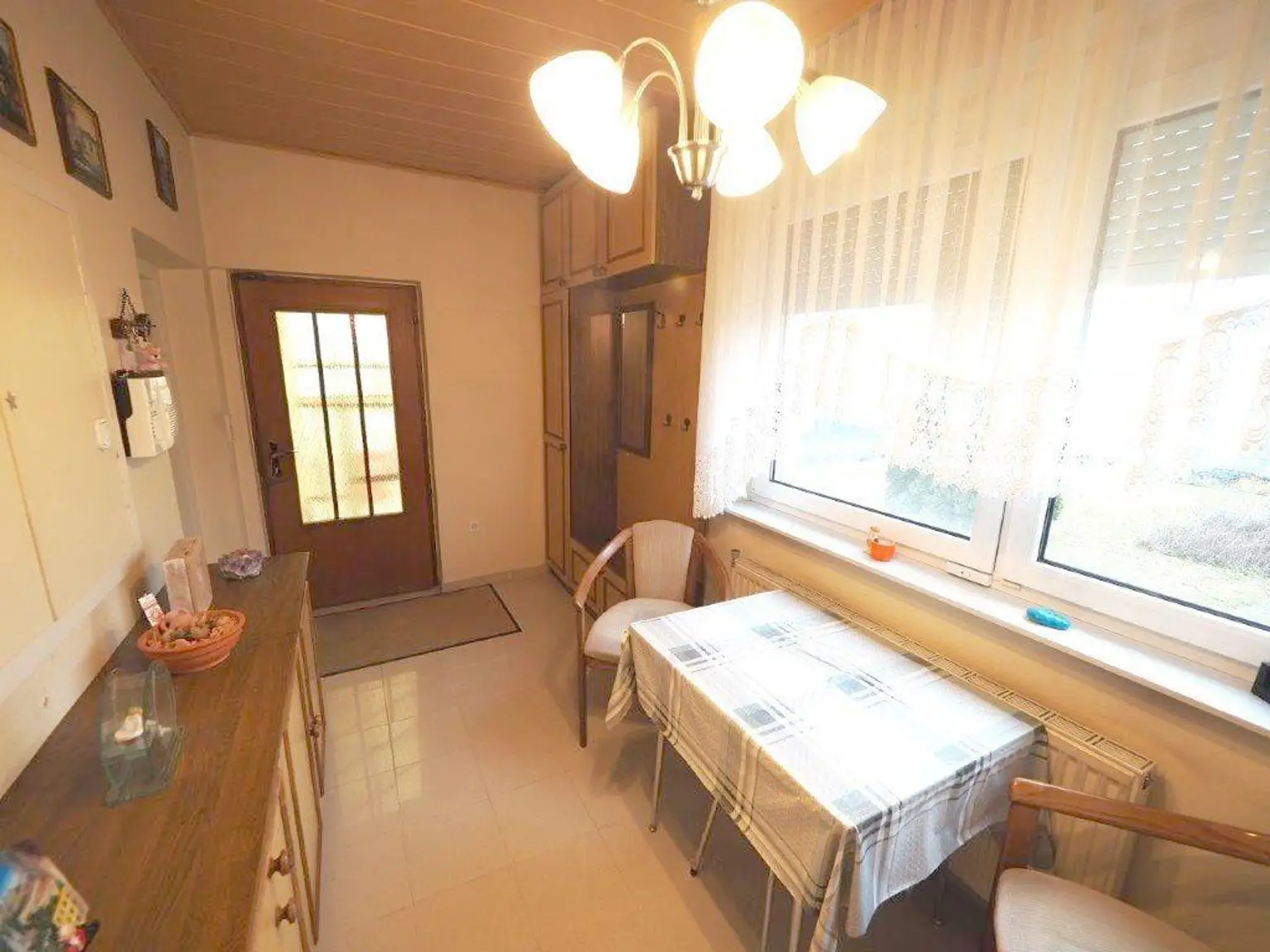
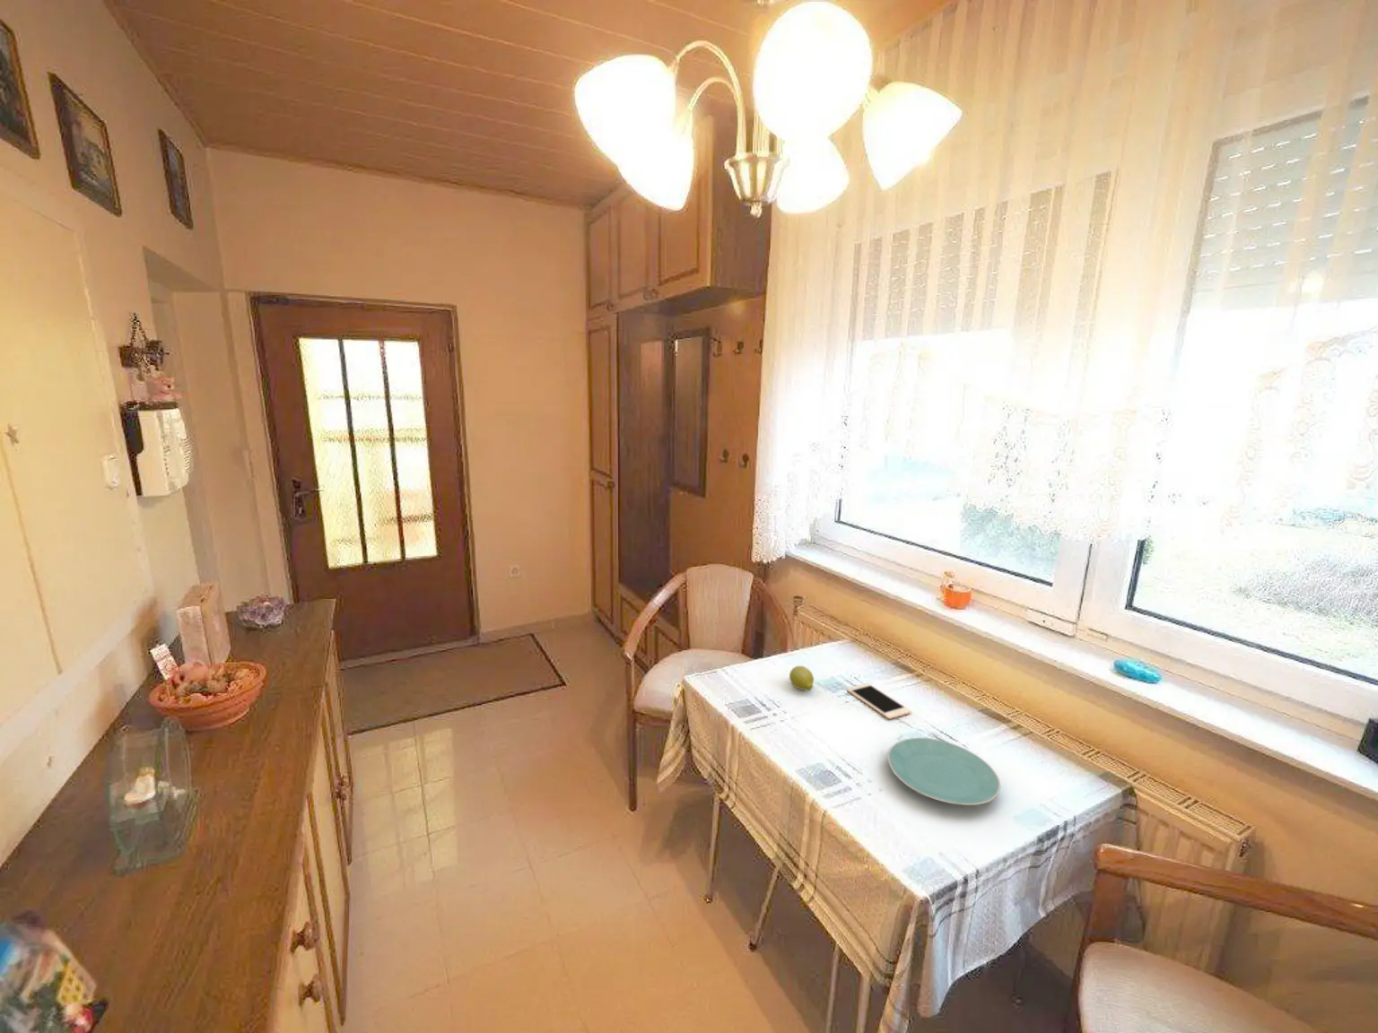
+ cell phone (878, 700)
+ fruit (802, 678)
+ plate (941, 773)
